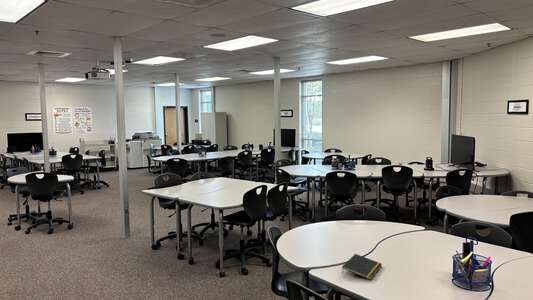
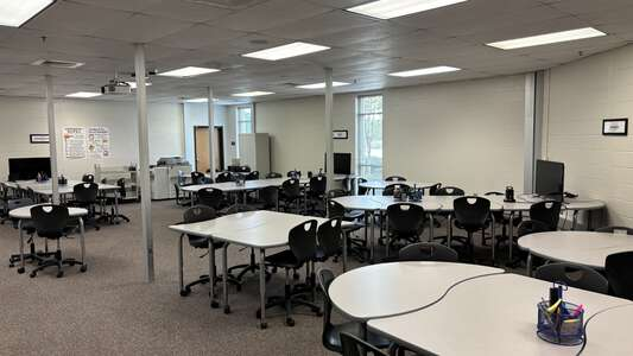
- notepad (362, 265)
